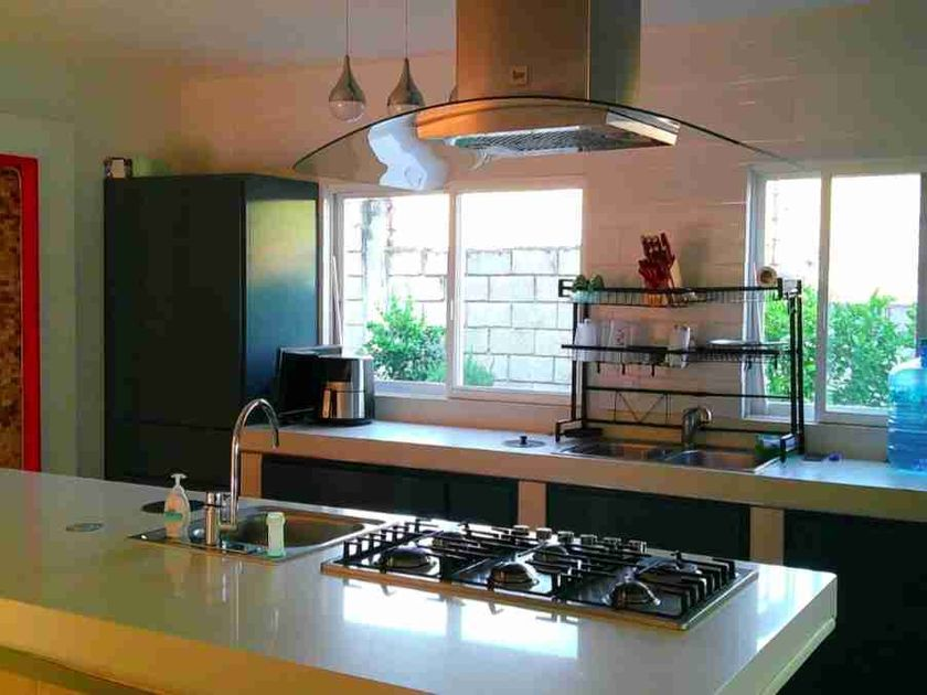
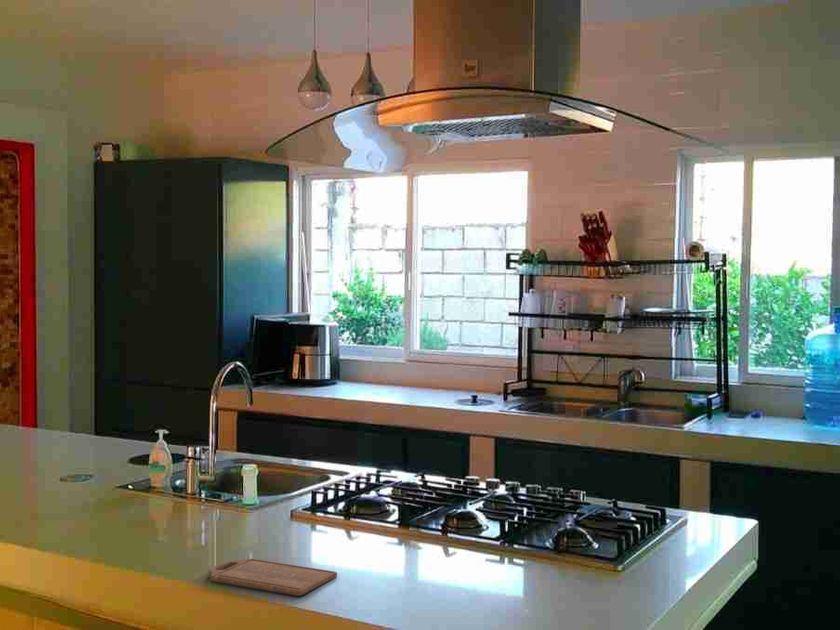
+ cutting board (267, 575)
